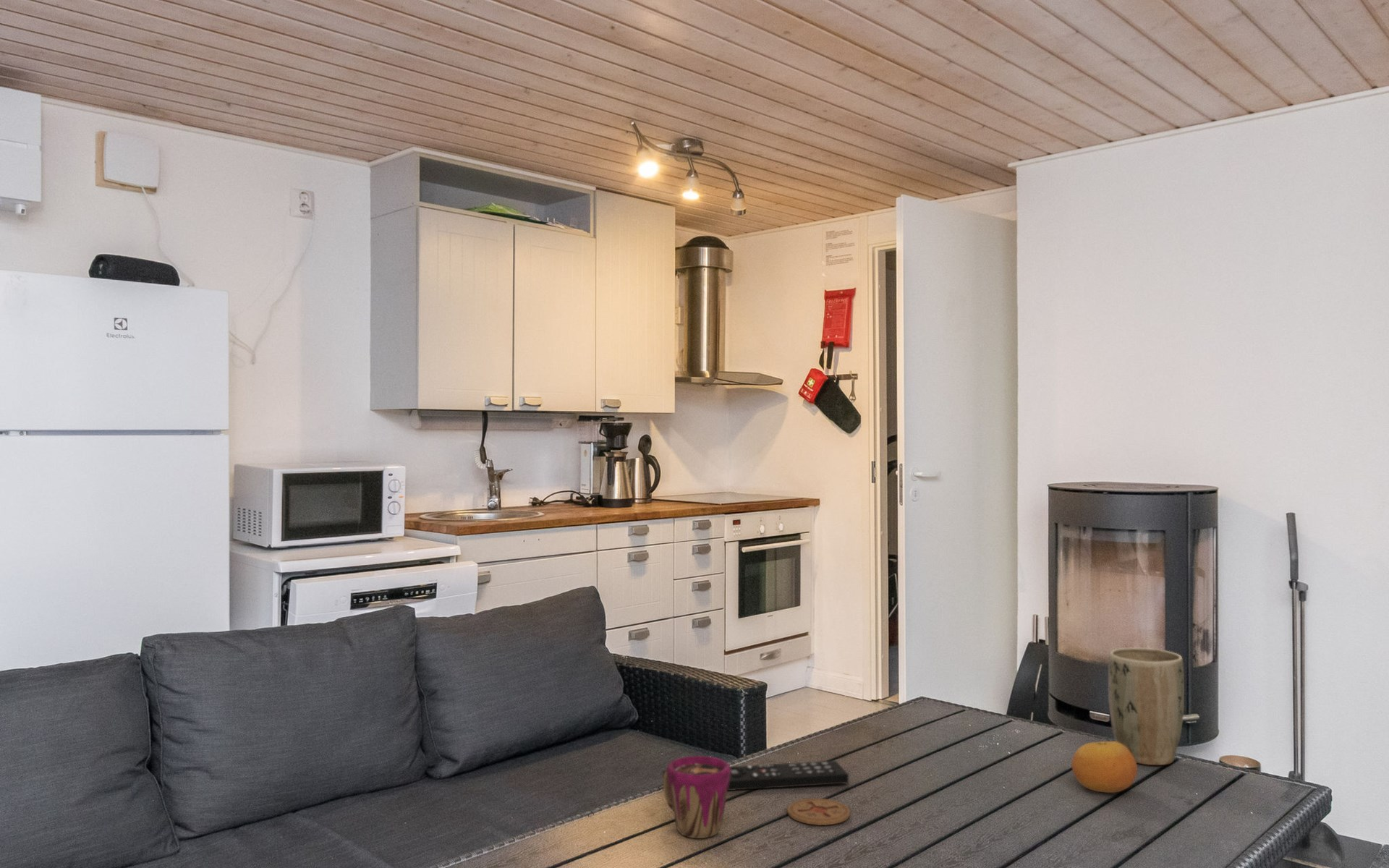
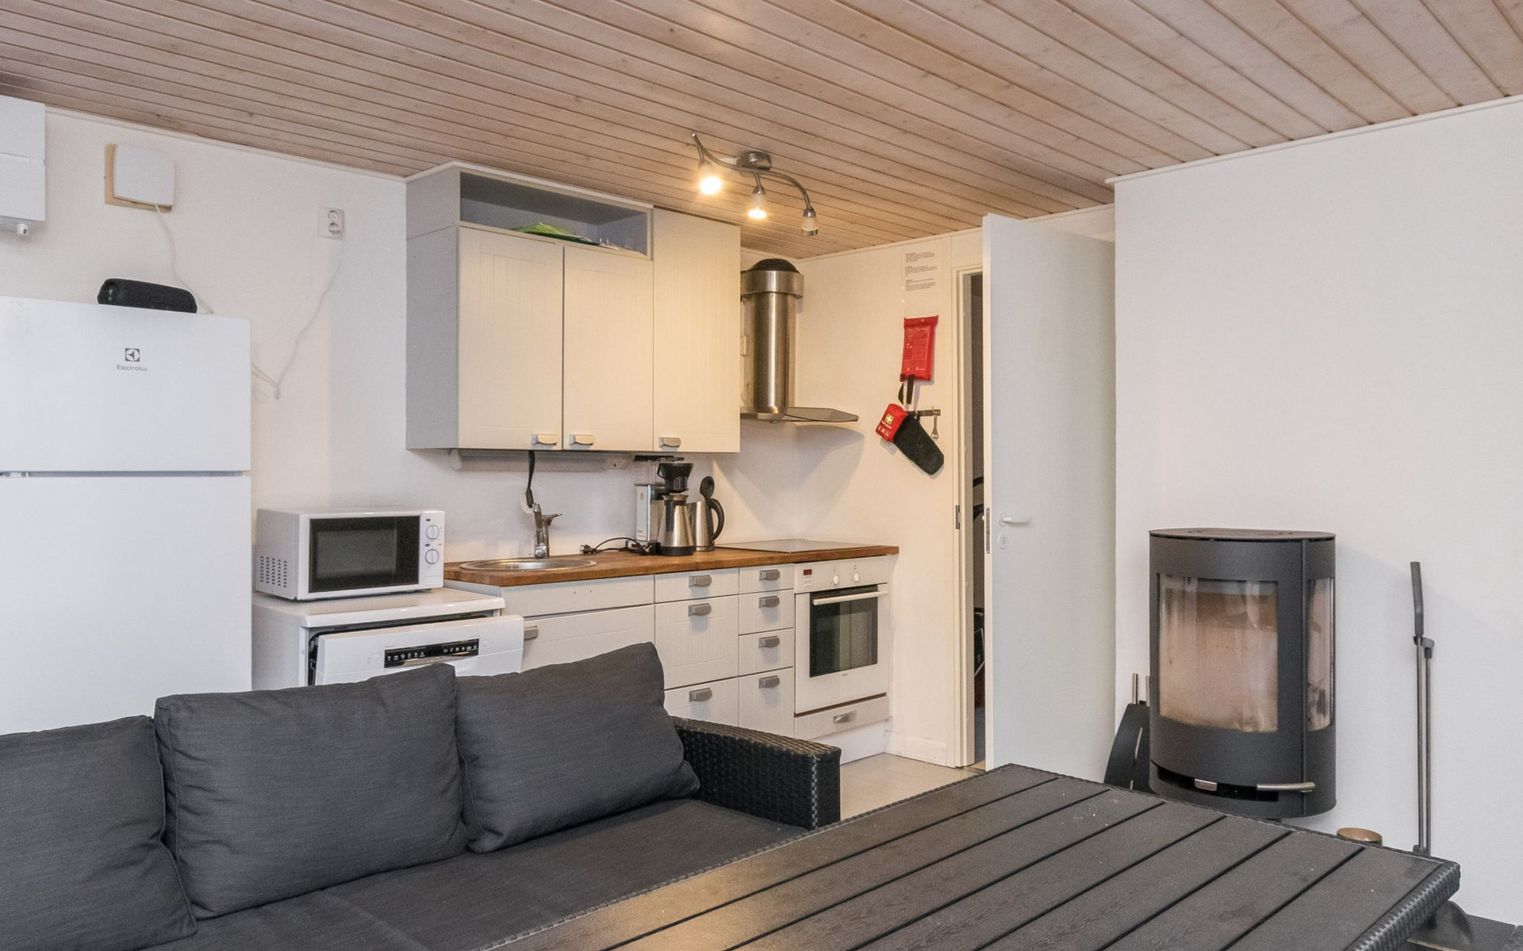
- fruit (1104, 765)
- cup (692, 796)
- coaster (818, 811)
- plant pot (1146, 705)
- remote control (754, 775)
